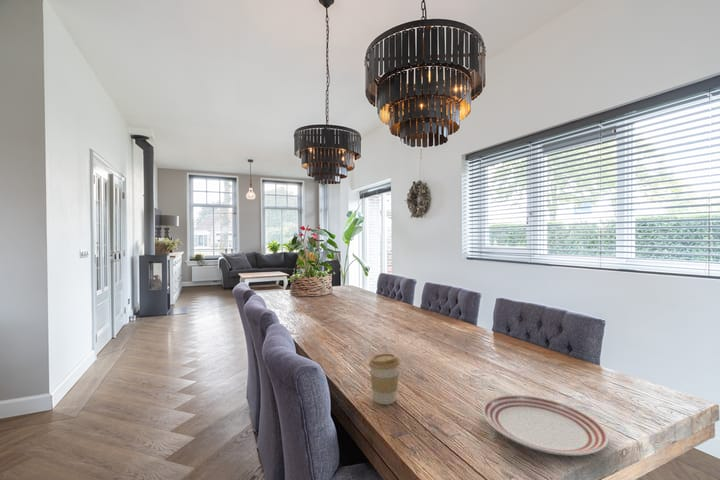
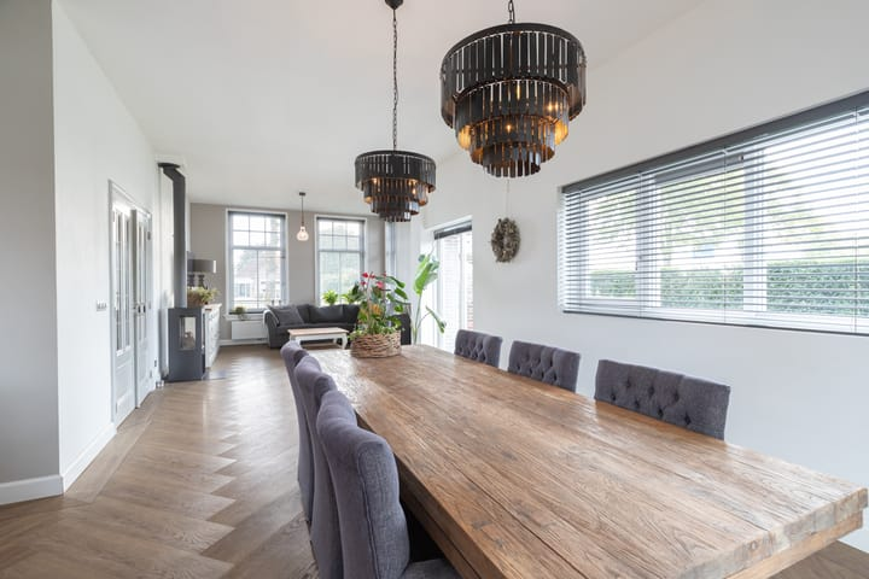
- dinner plate (540, 424)
- coffee cup (384, 377)
